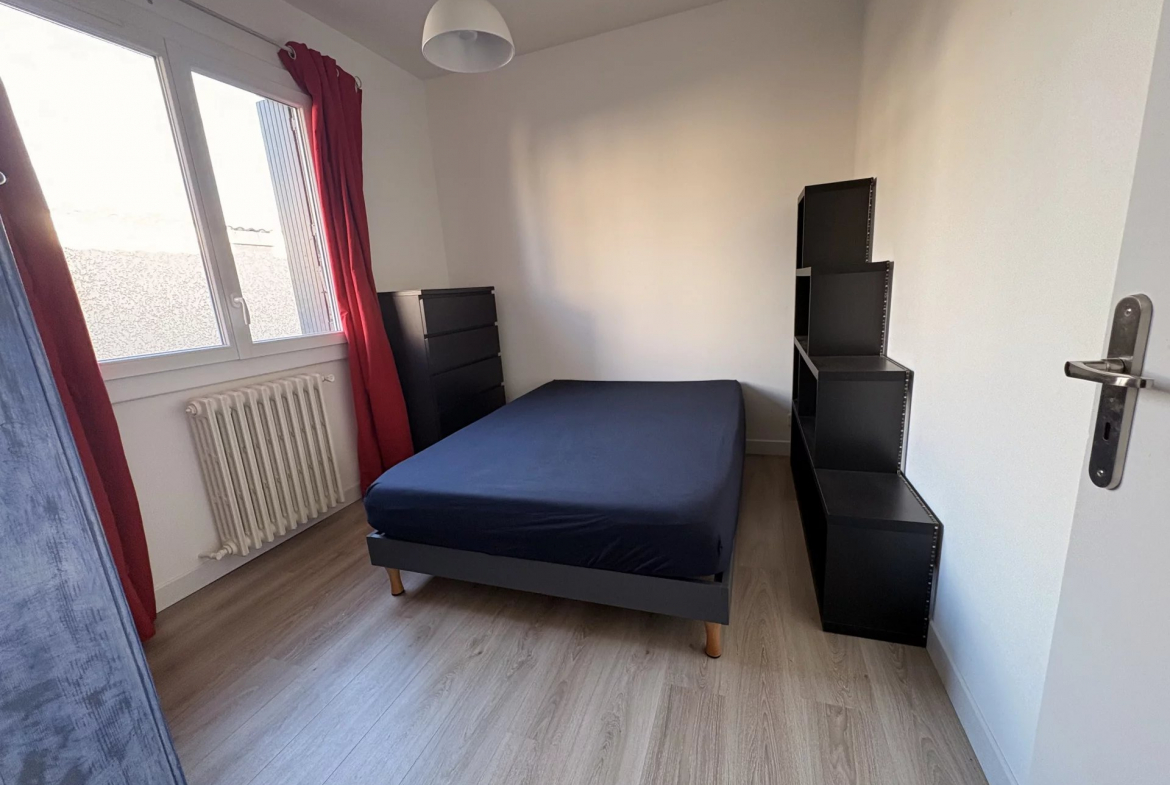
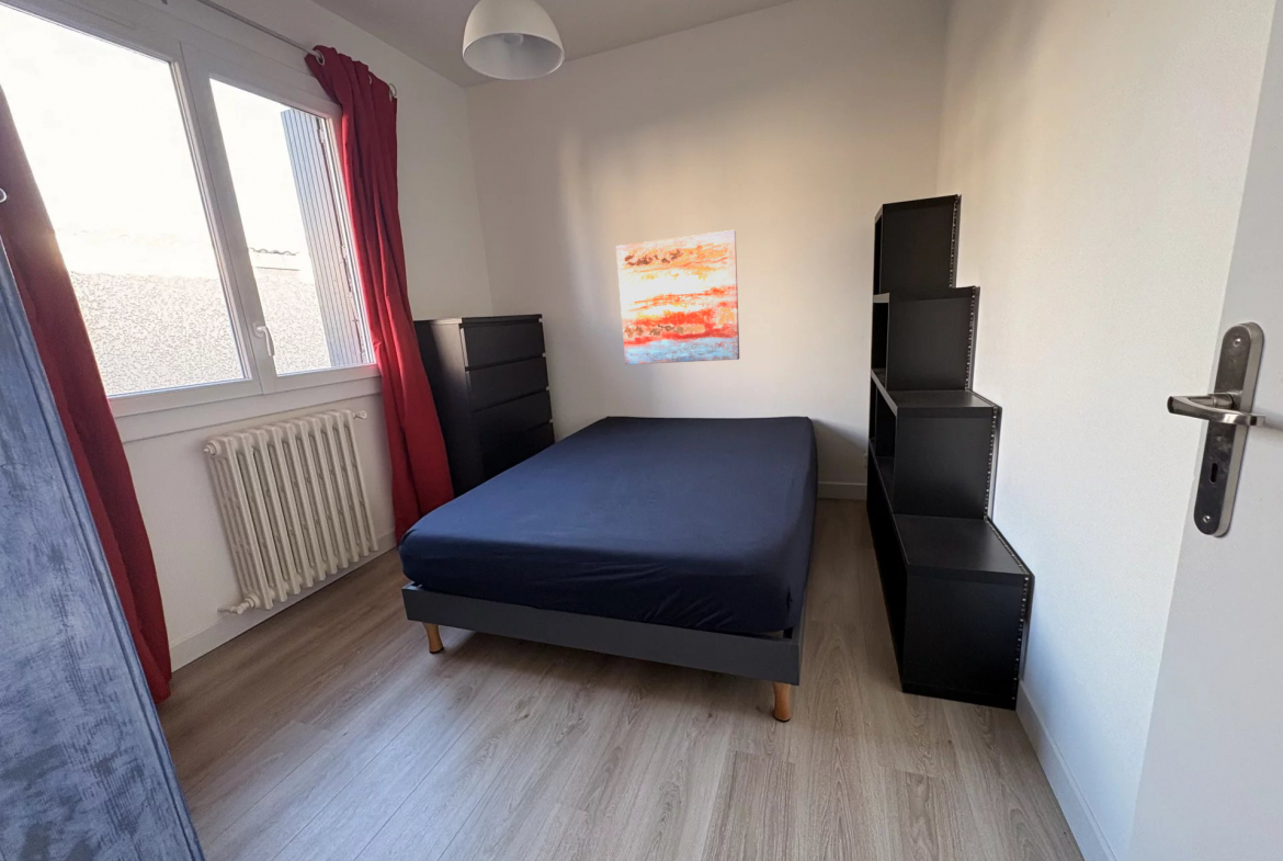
+ wall art (677, 302)
